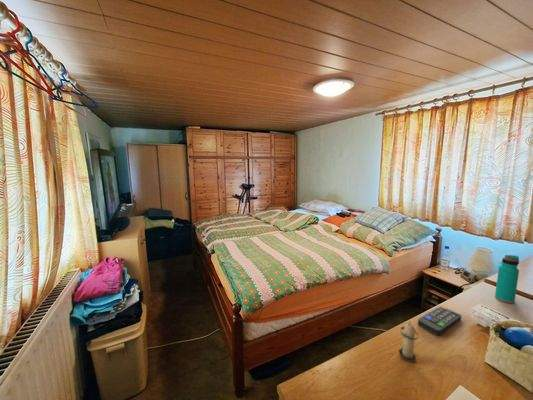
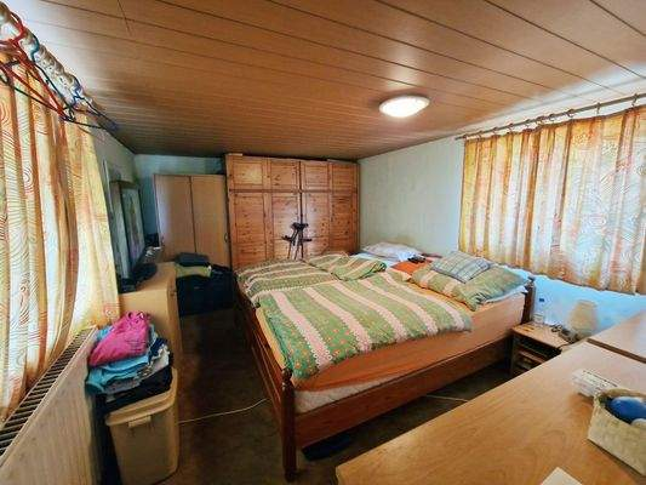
- candle (408, 339)
- remote control (439, 319)
- water bottle (507, 277)
